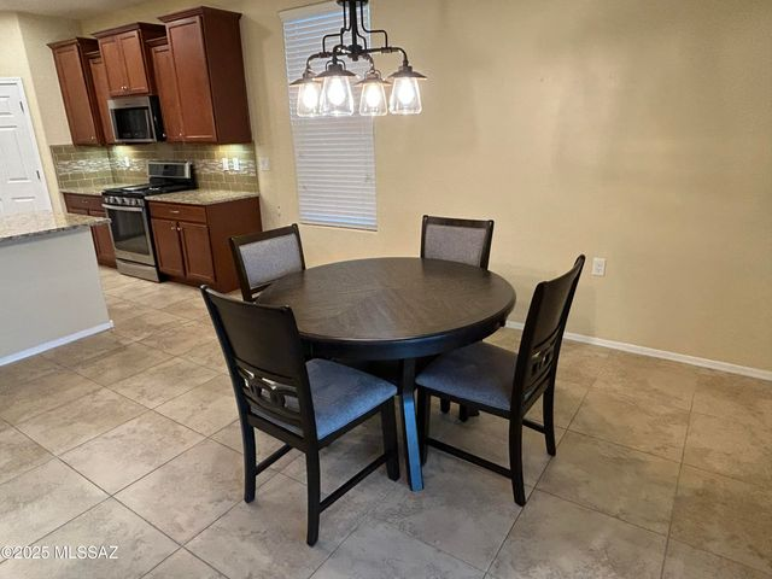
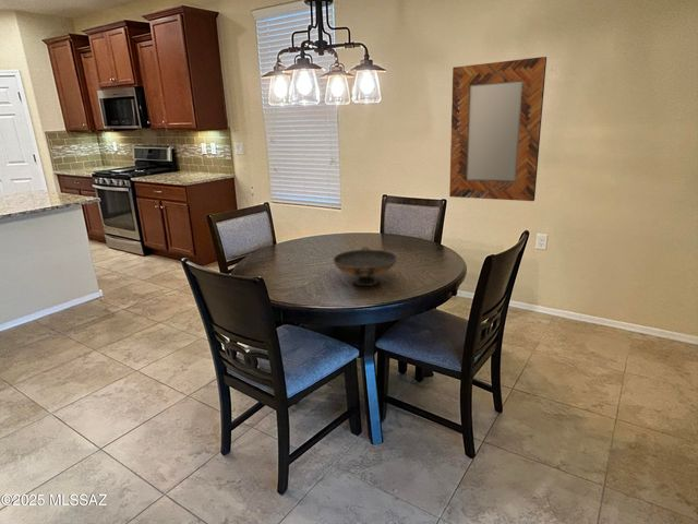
+ home mirror (493, 133)
+ decorative bowl (365, 269)
